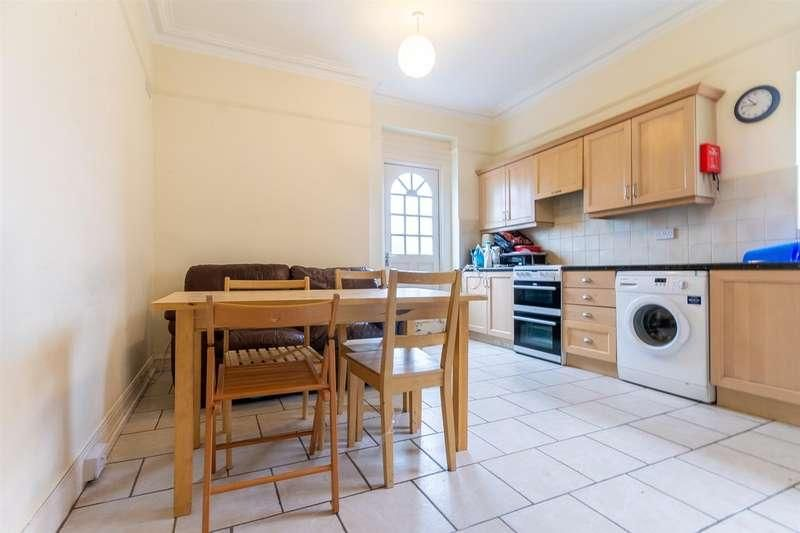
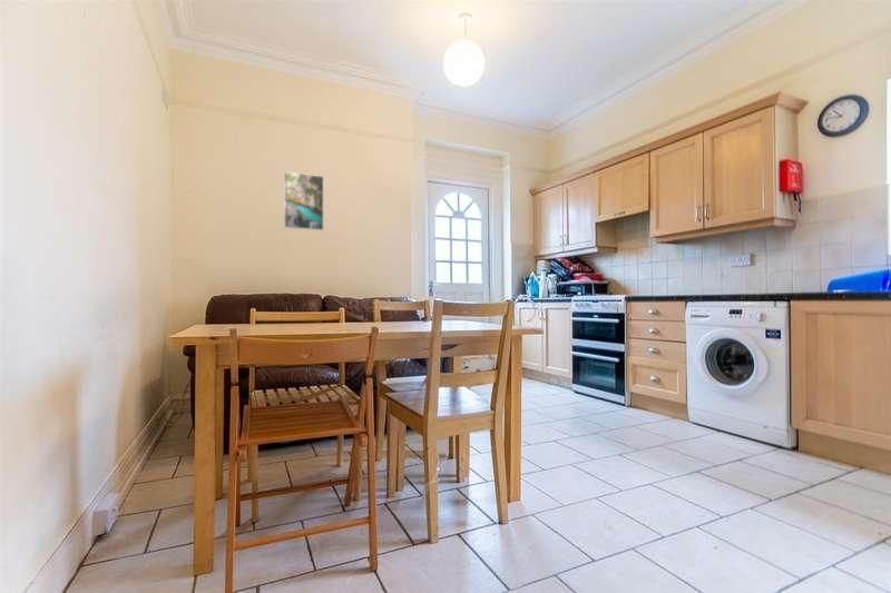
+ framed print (304, 201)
